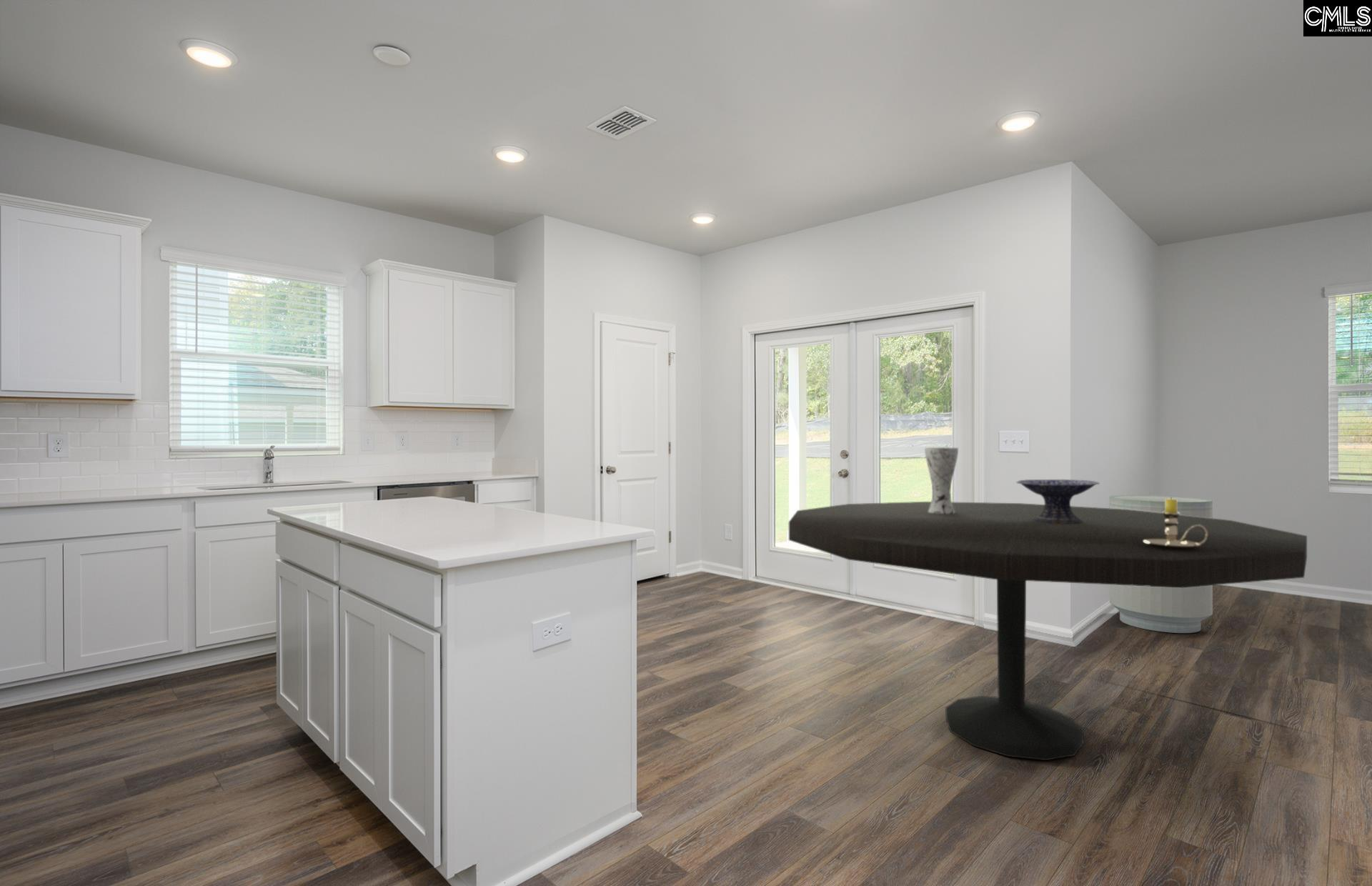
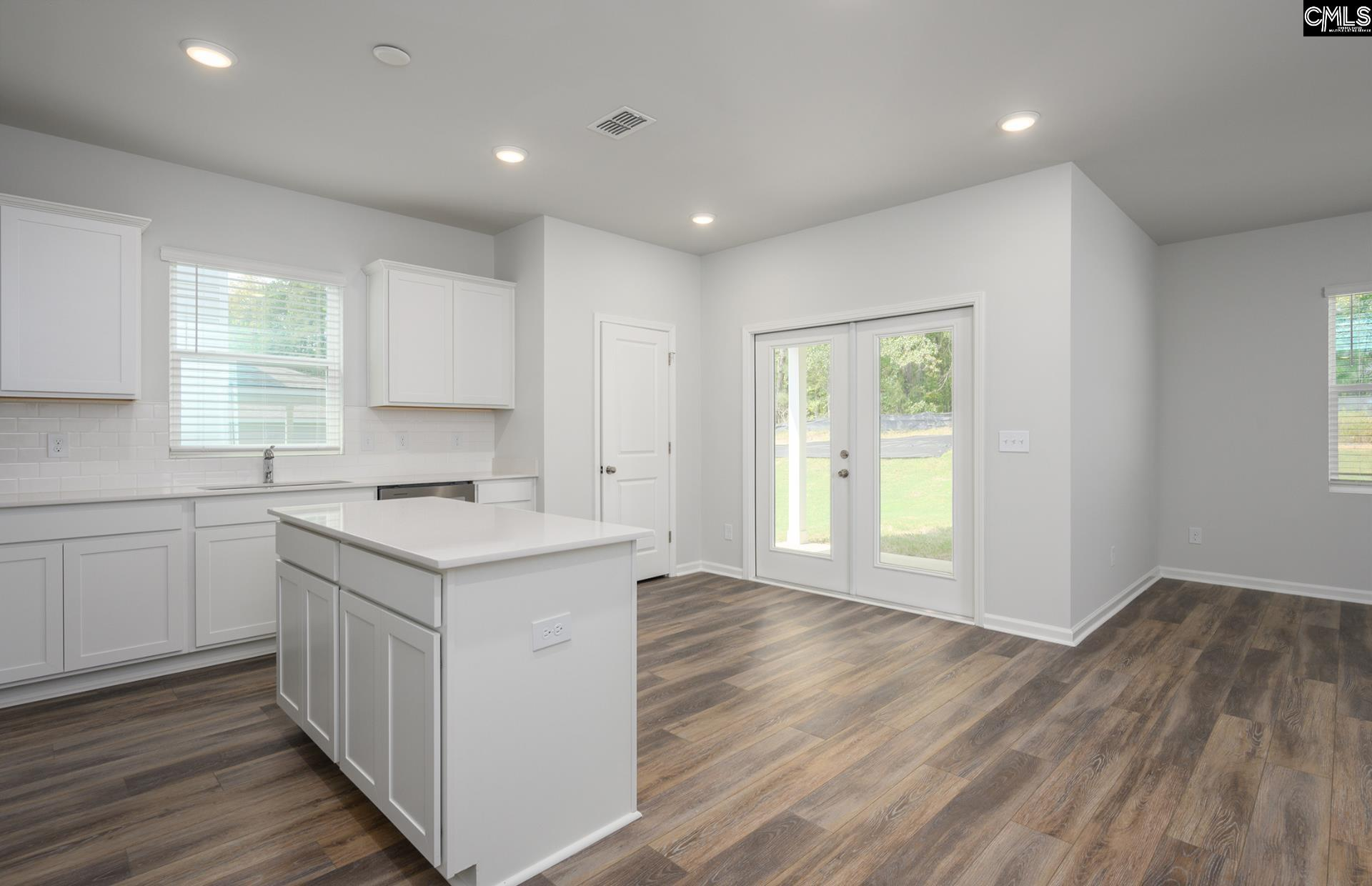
- trash can (1159, 587)
- vase (941, 479)
- candlestick (1177, 522)
- decorative bowl (1057, 500)
- dining table (1011, 626)
